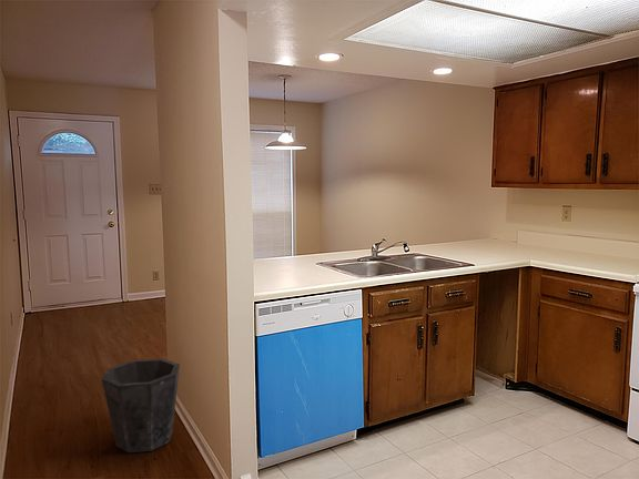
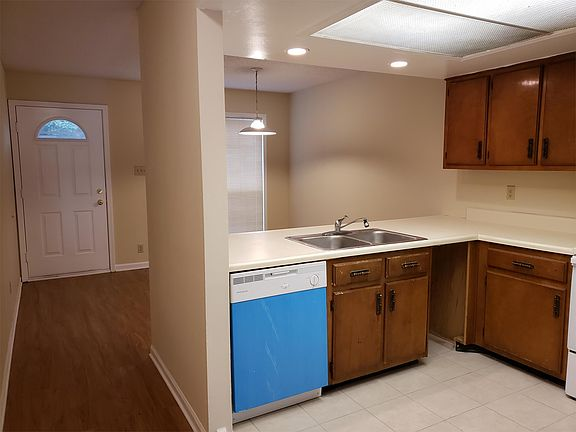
- waste bin (143, 405)
